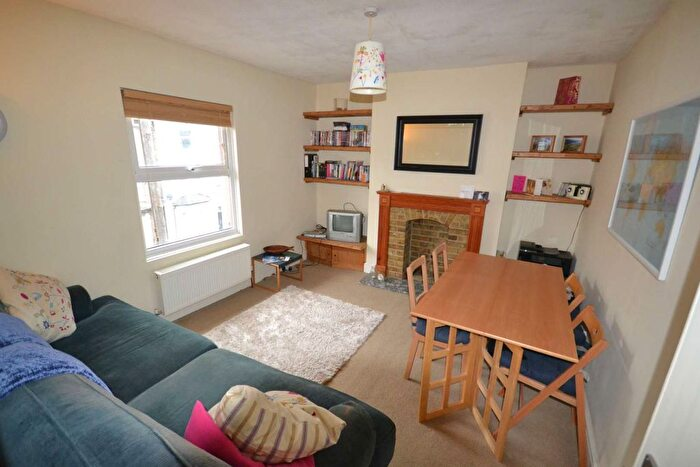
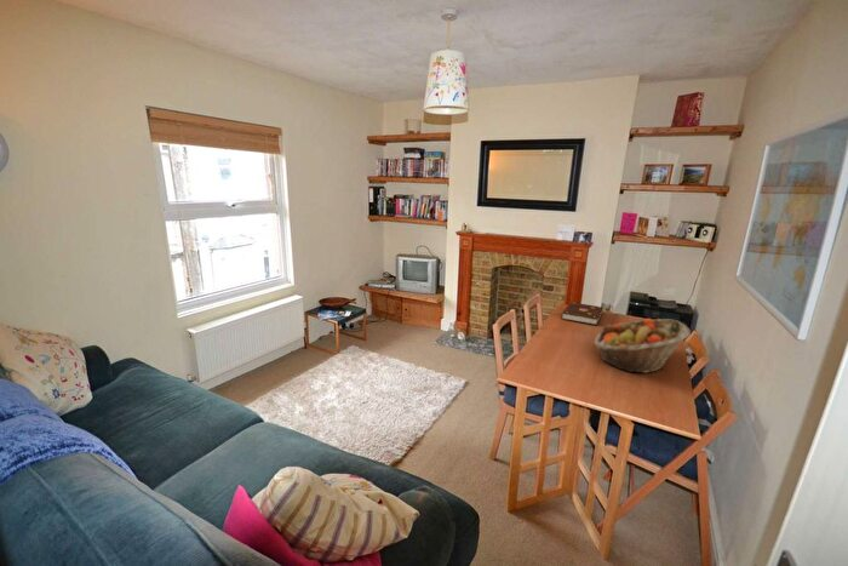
+ fruit basket (638, 341)
+ book (581, 311)
